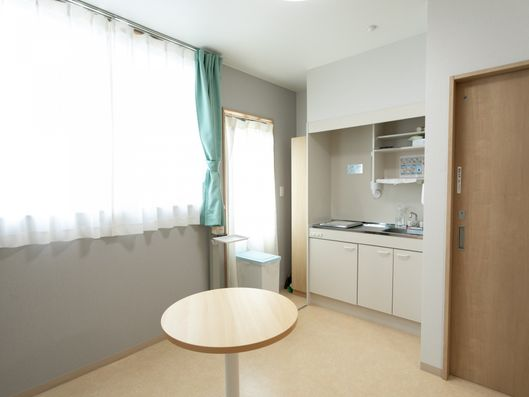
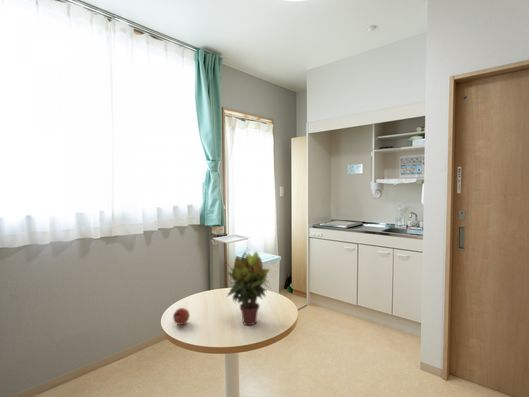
+ potted plant (250, 286)
+ fruit (181, 316)
